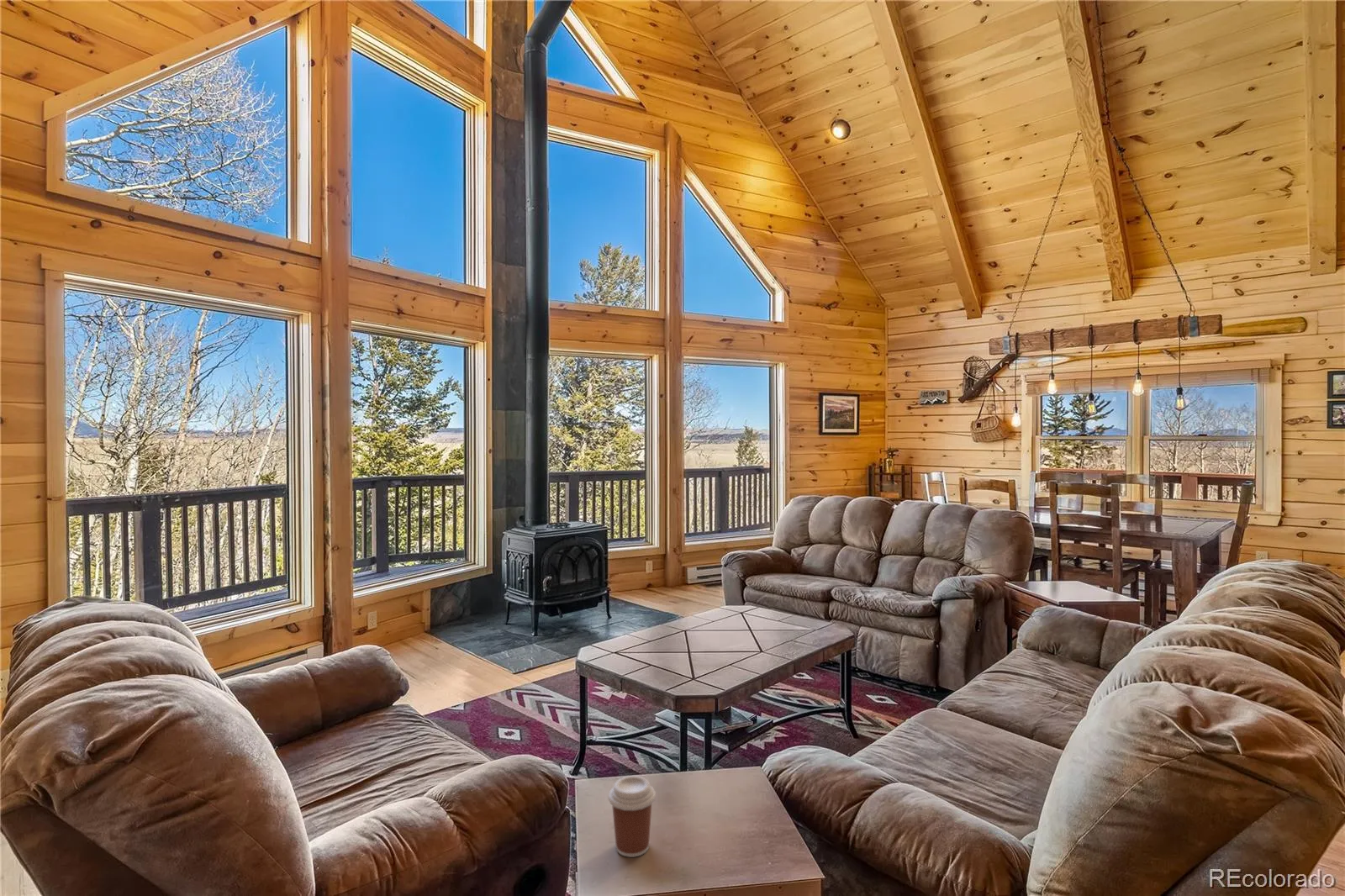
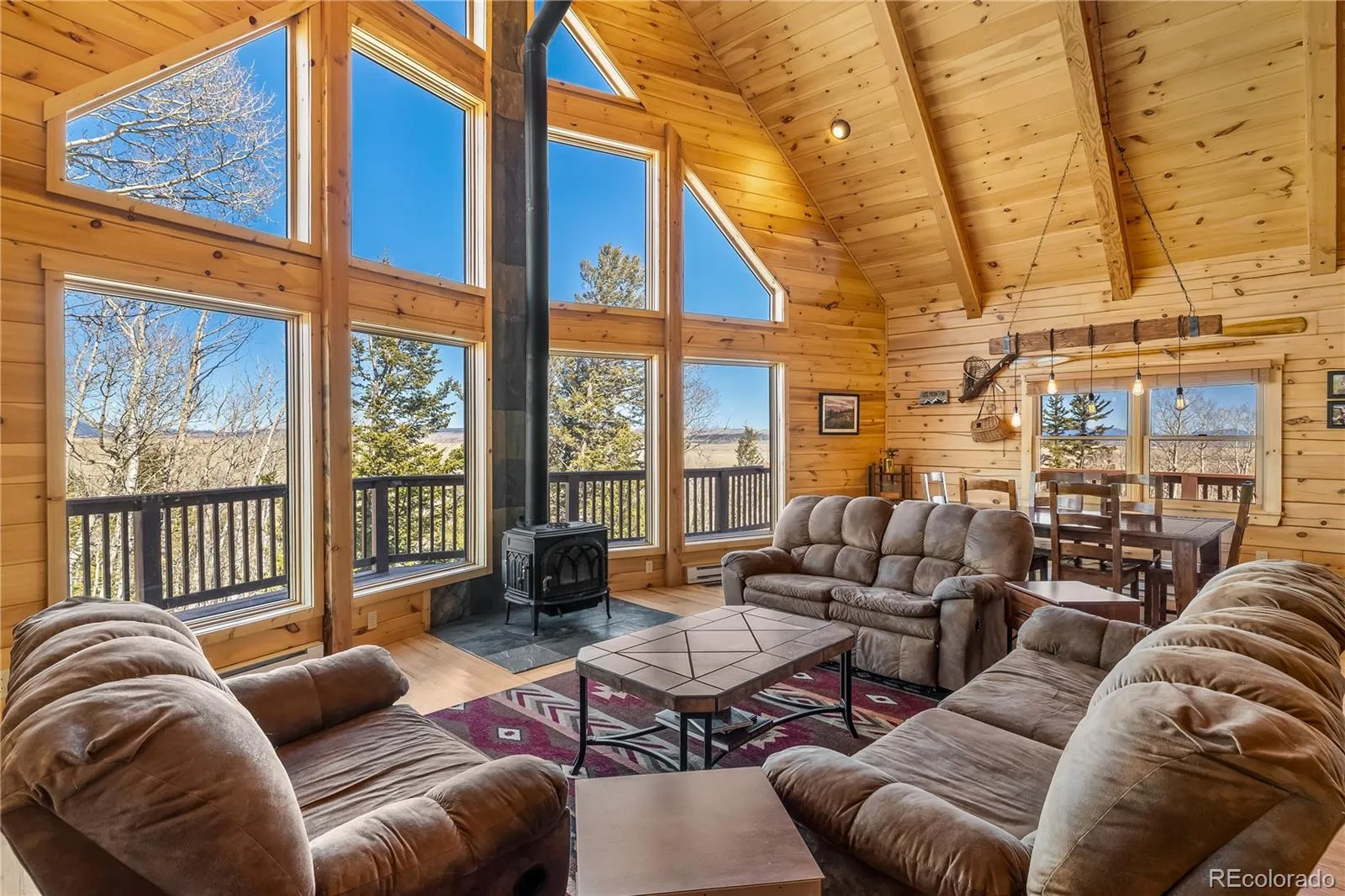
- coffee cup (632, 815)
